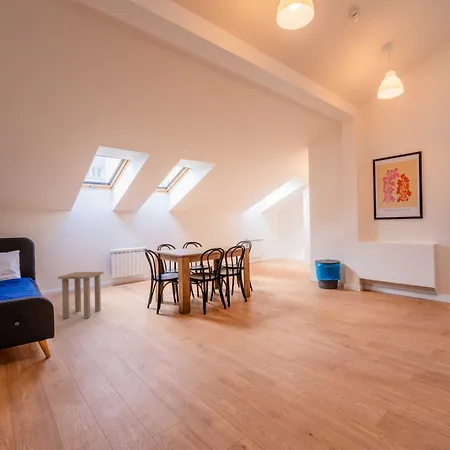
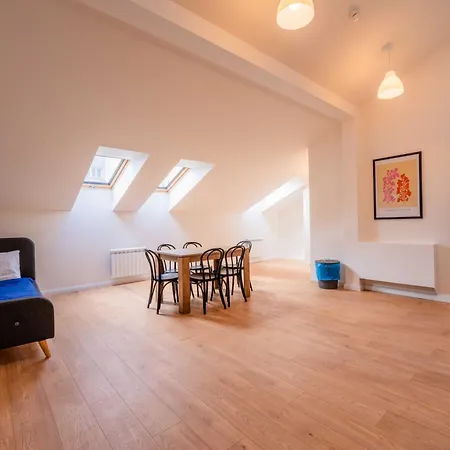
- side table (80, 294)
